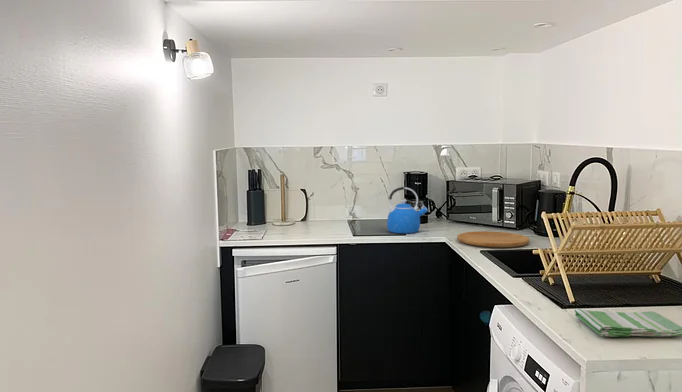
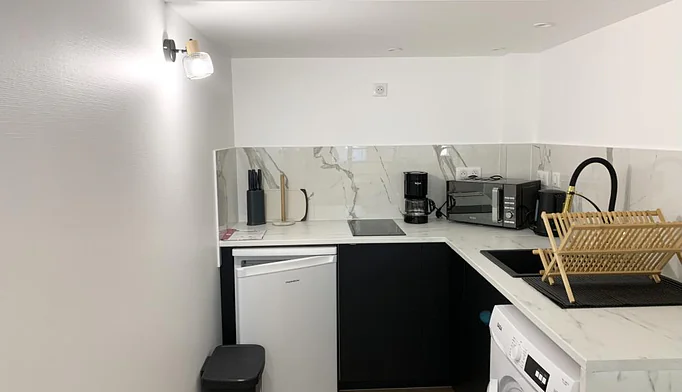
- cutting board (492, 239)
- dish towel (627, 321)
- kettle (407, 209)
